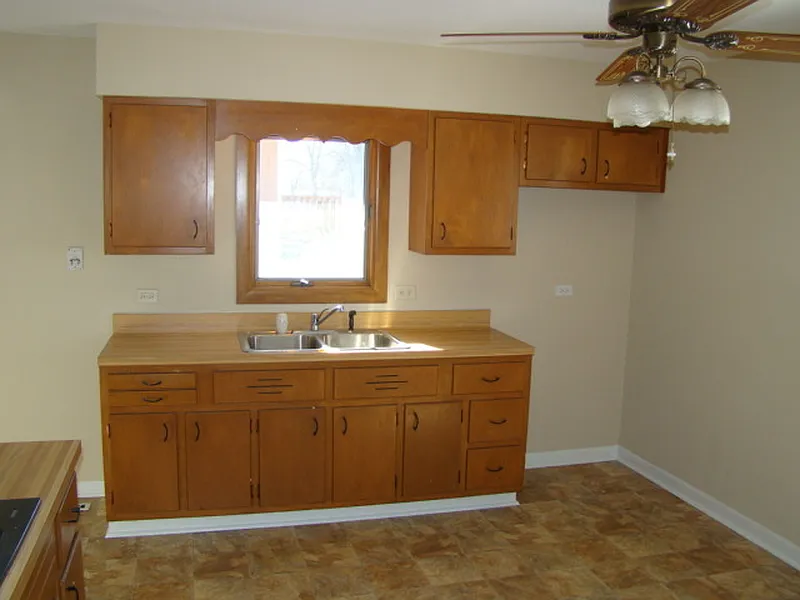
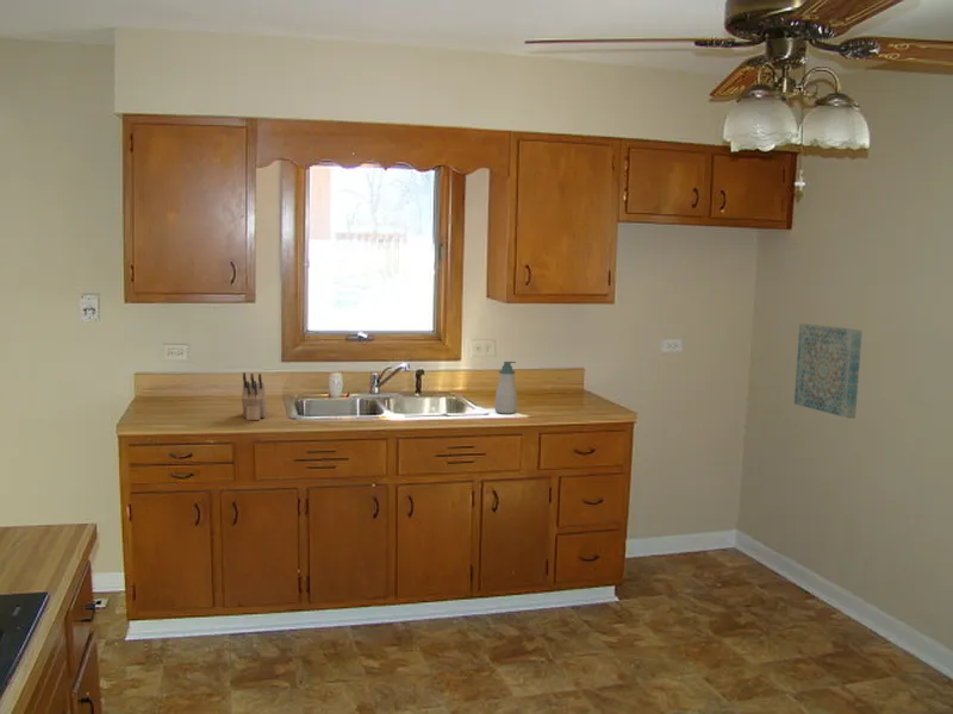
+ wall art (826, 369)
+ soap bottle (506, 387)
+ knife block (254, 393)
